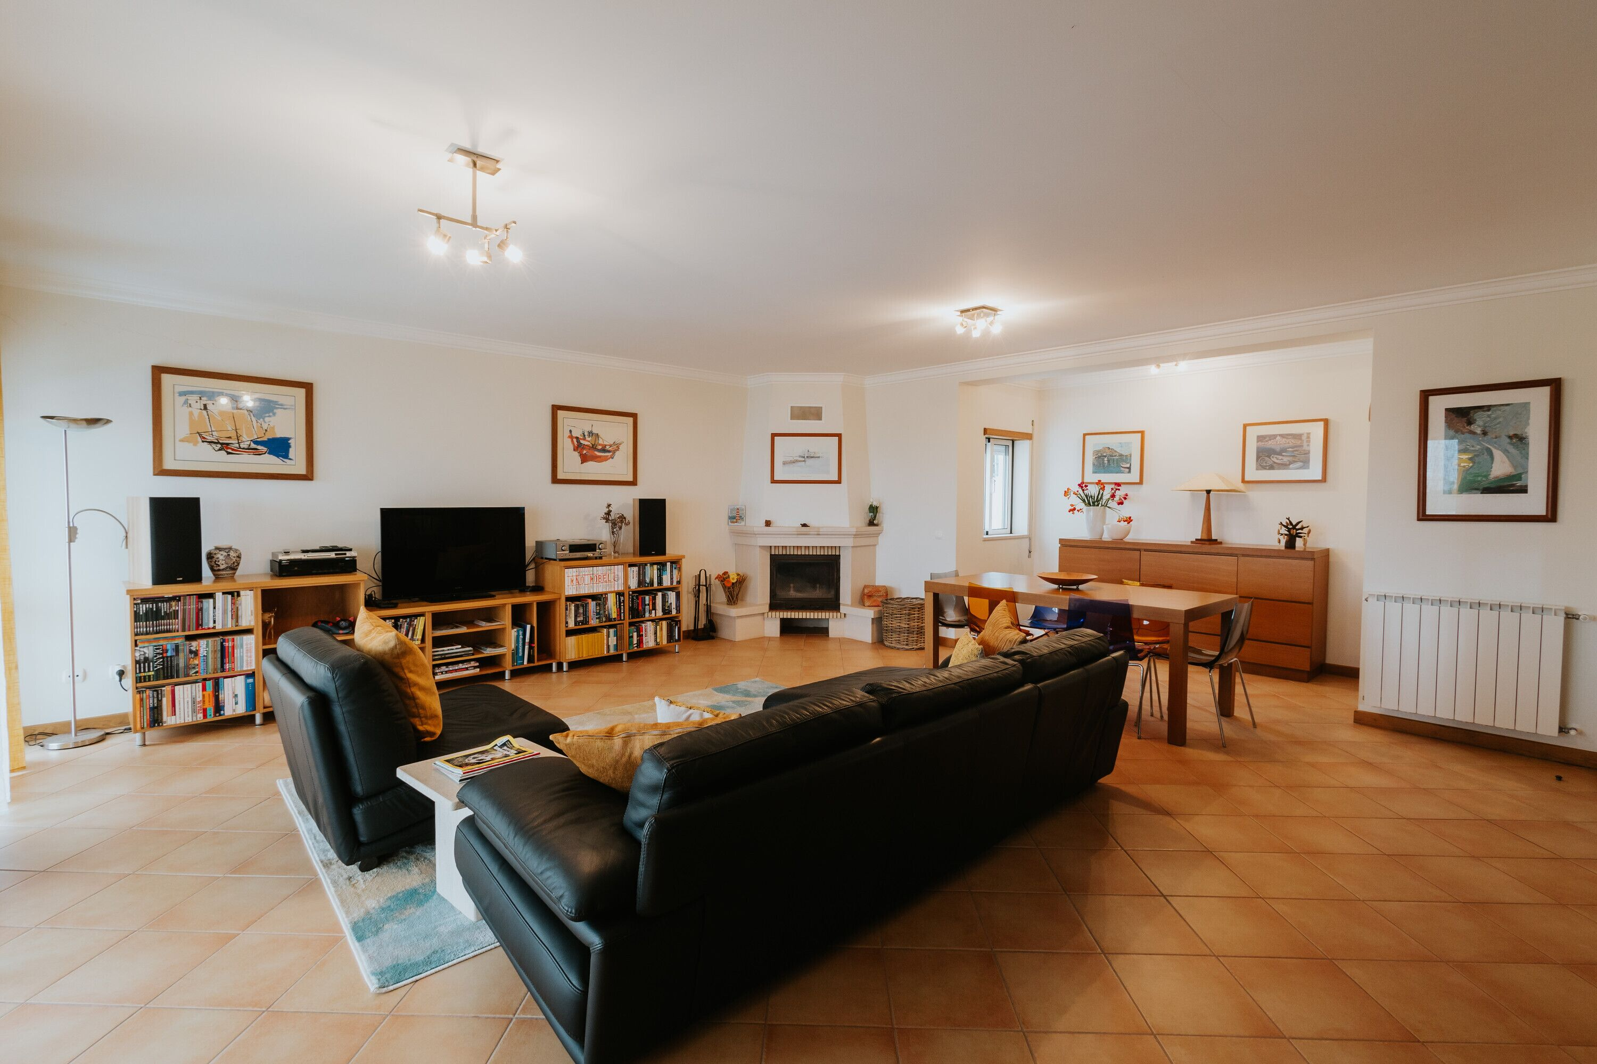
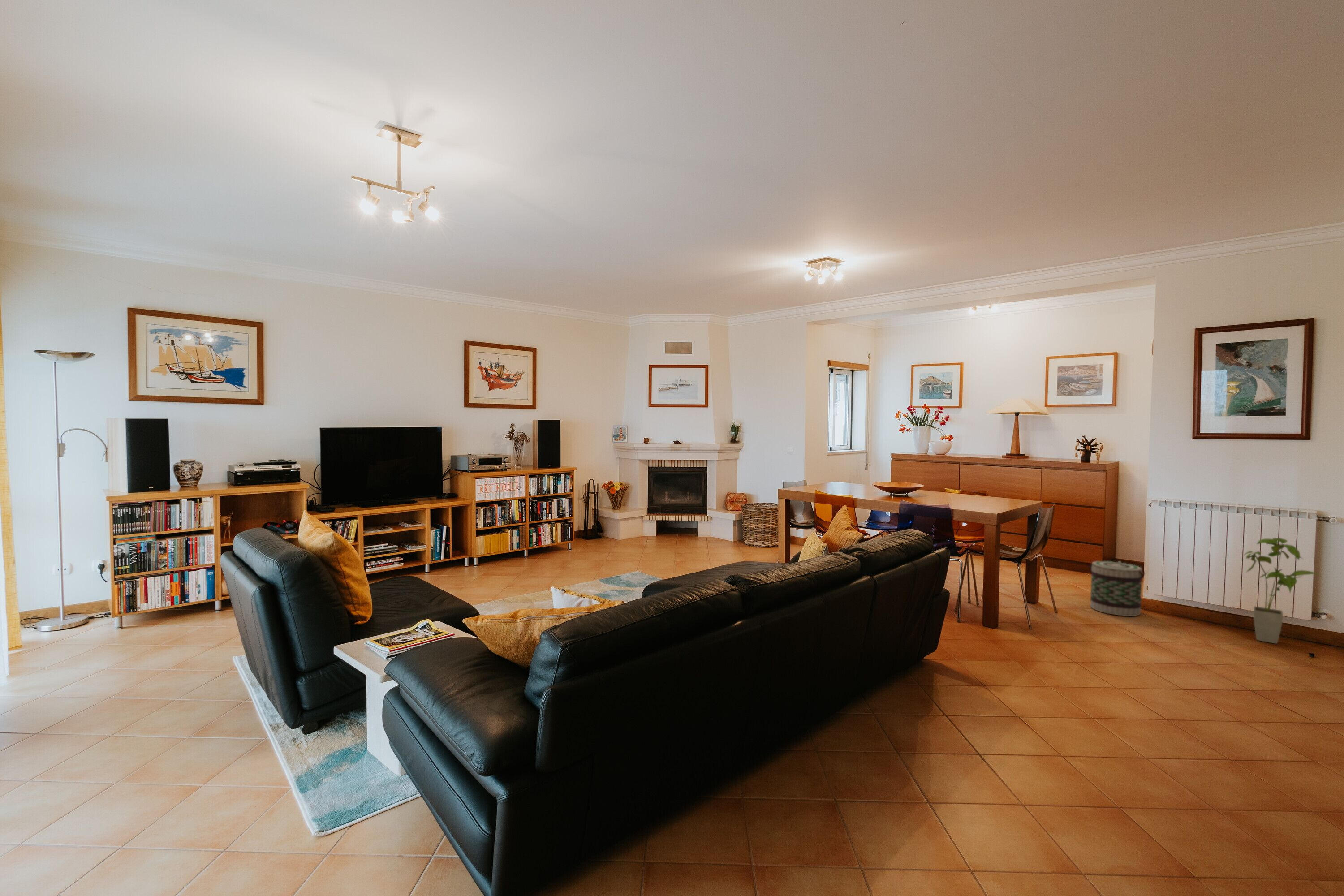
+ house plant (1279, 591)
+ basket (1116, 586)
